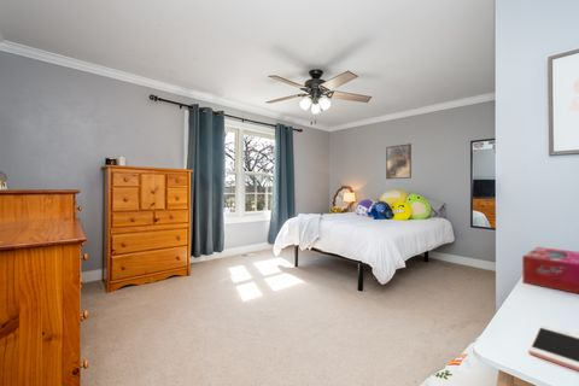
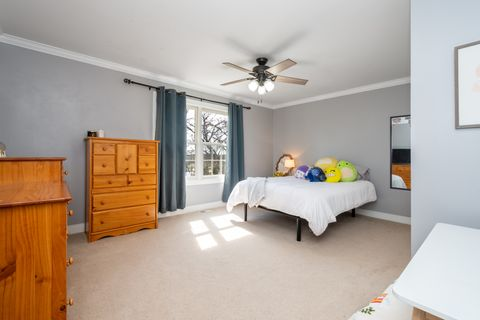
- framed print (398, 162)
- tissue box (556, 267)
- cell phone (560, 345)
